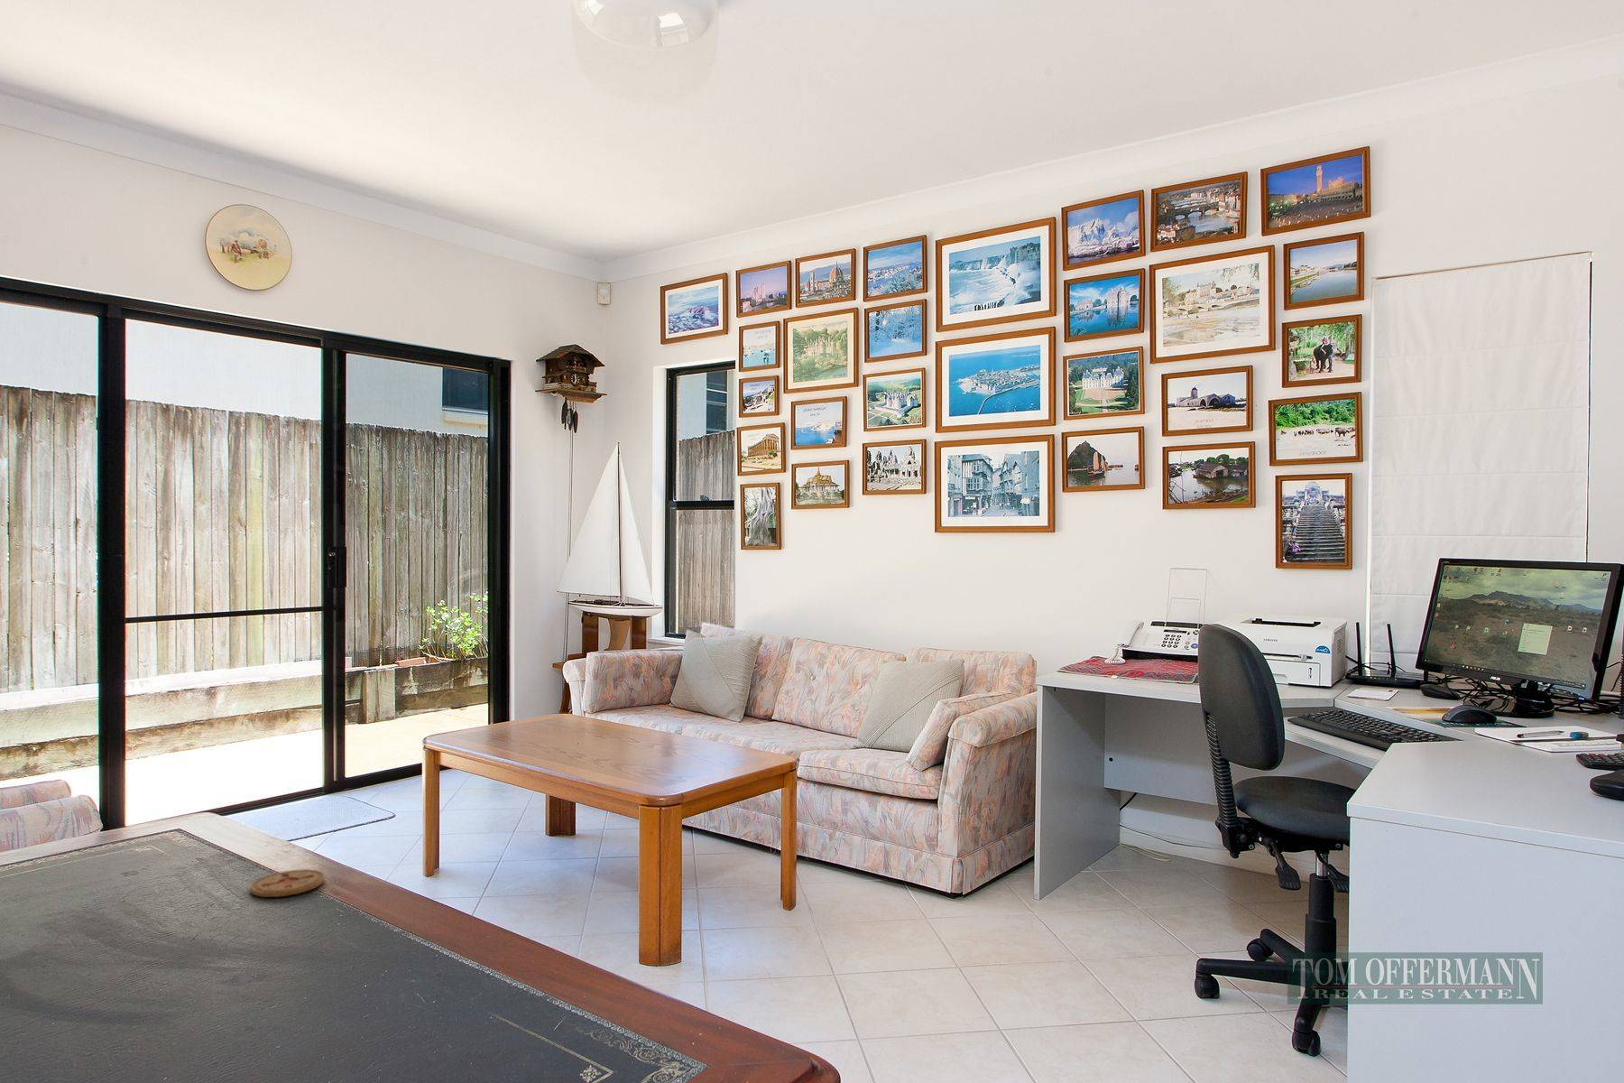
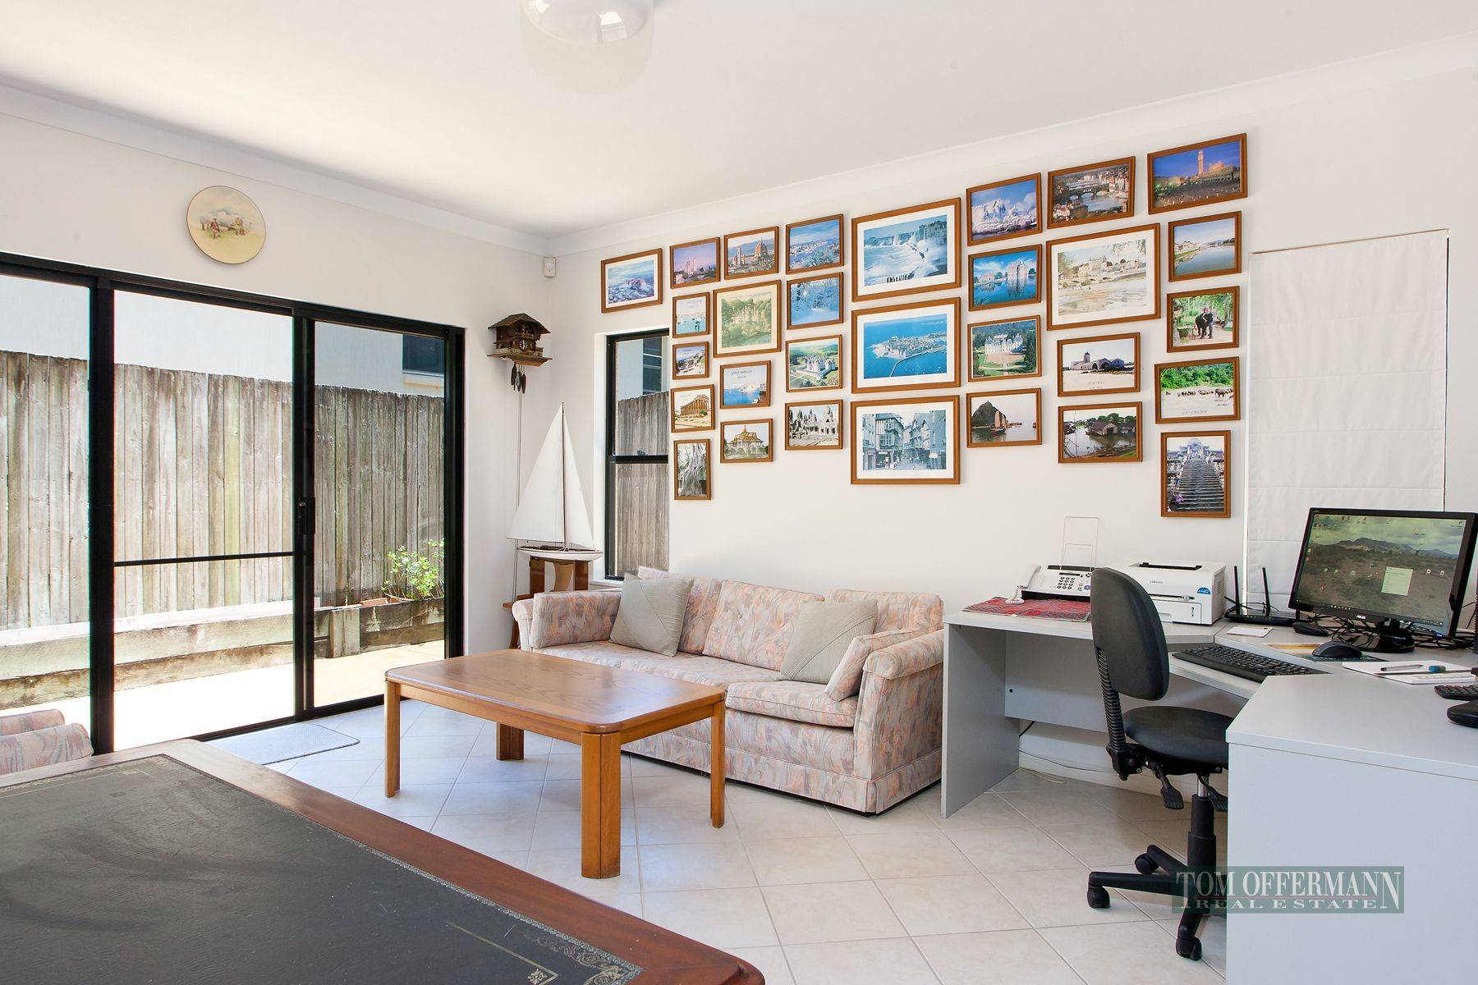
- coaster (288, 882)
